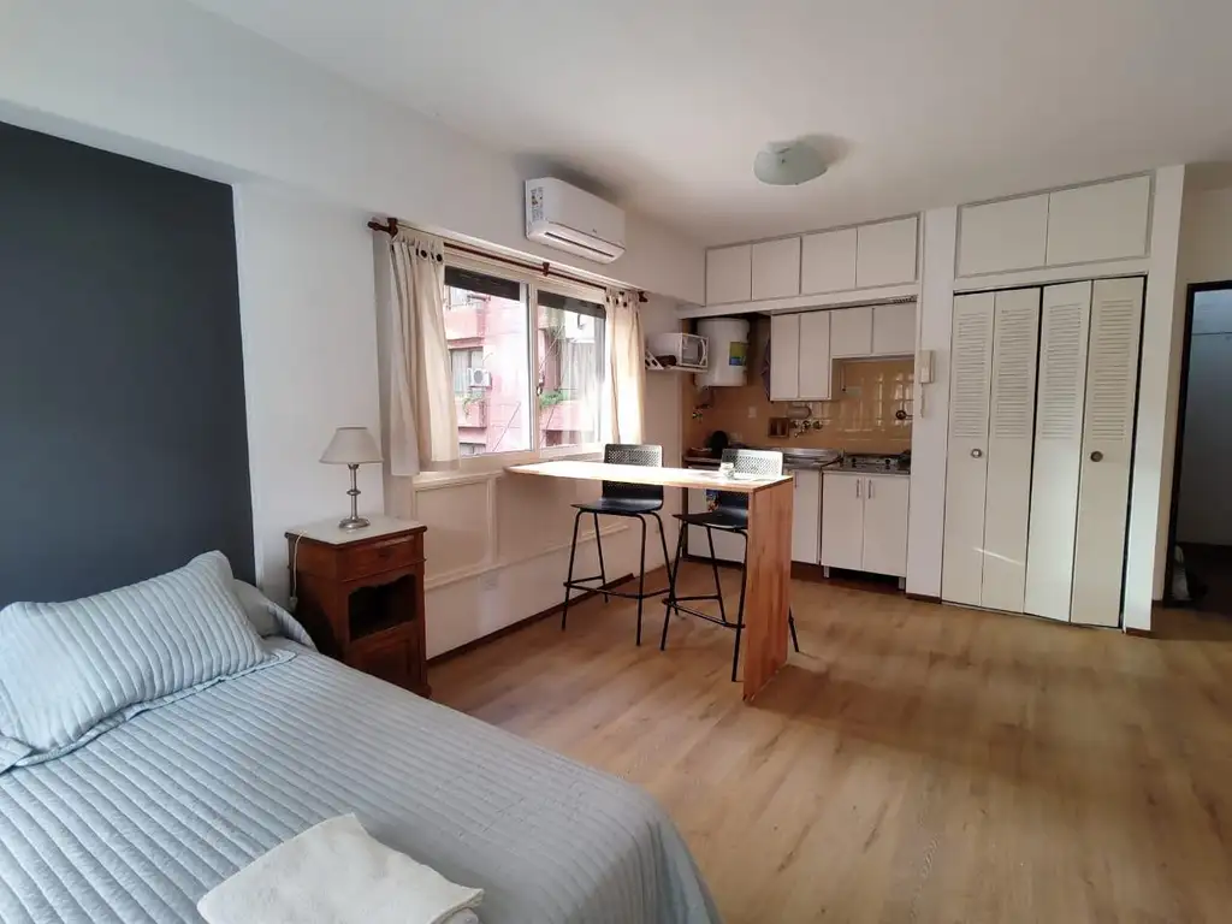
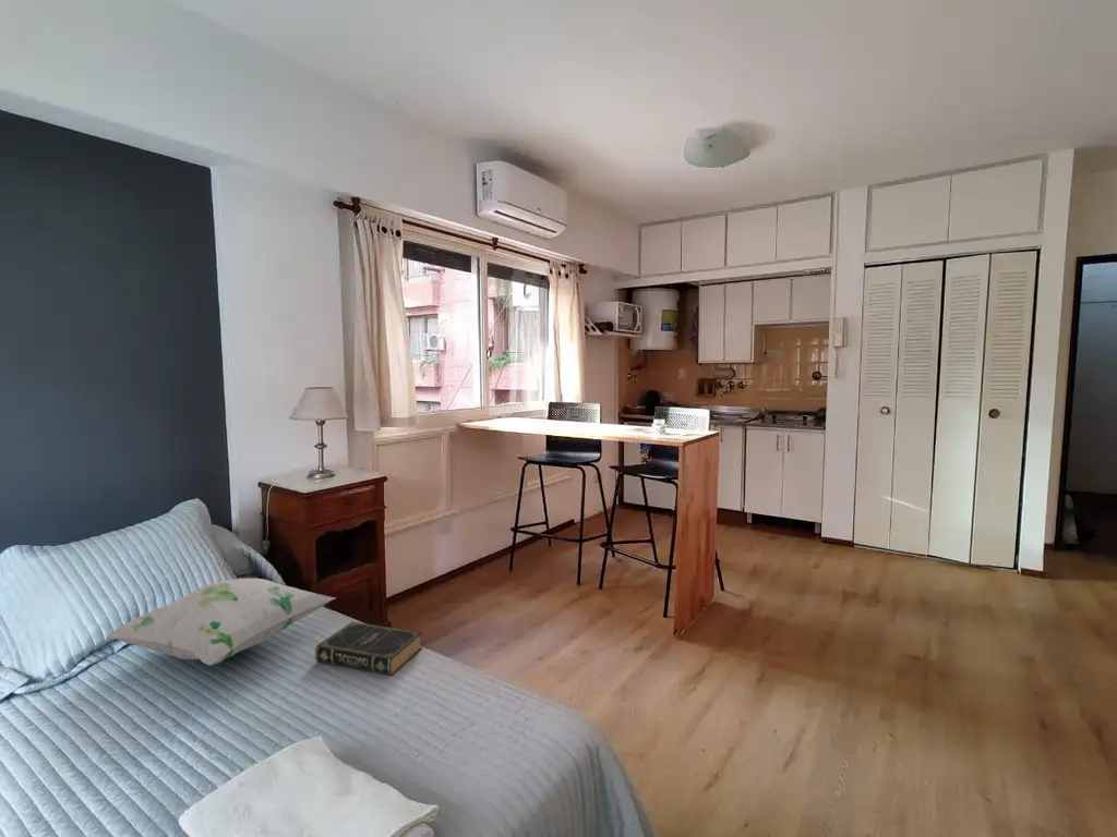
+ decorative pillow (227, 614)
+ book (370, 647)
